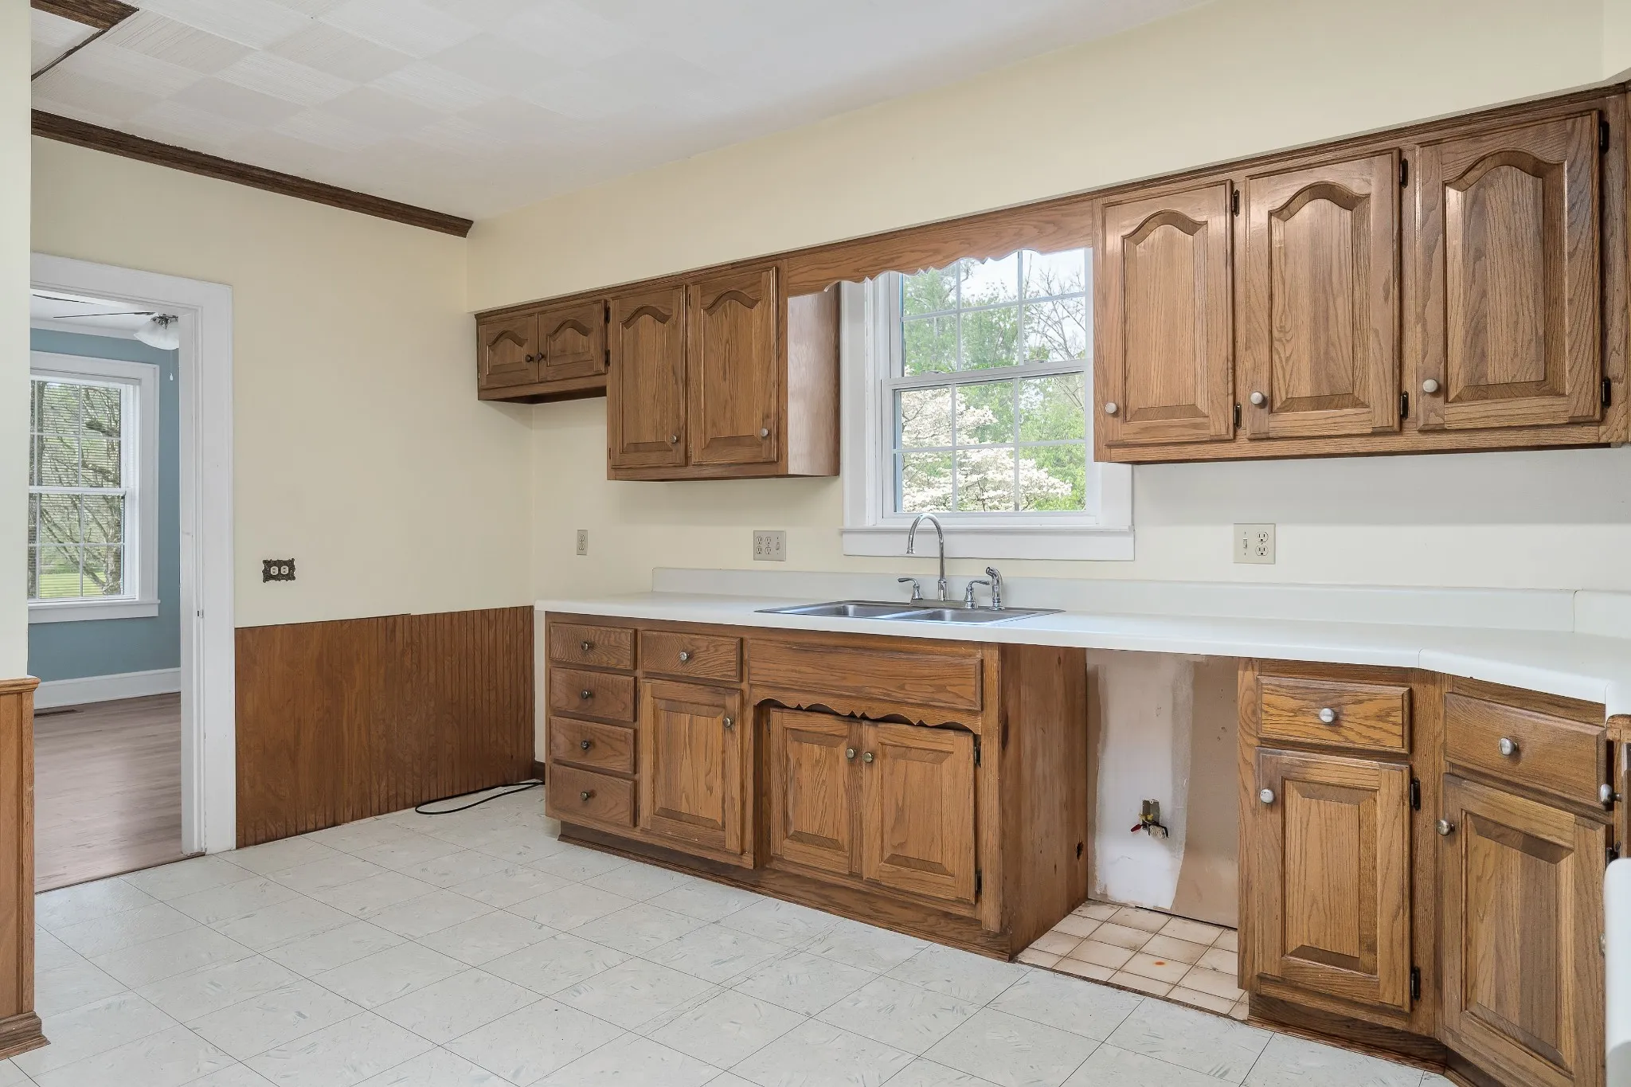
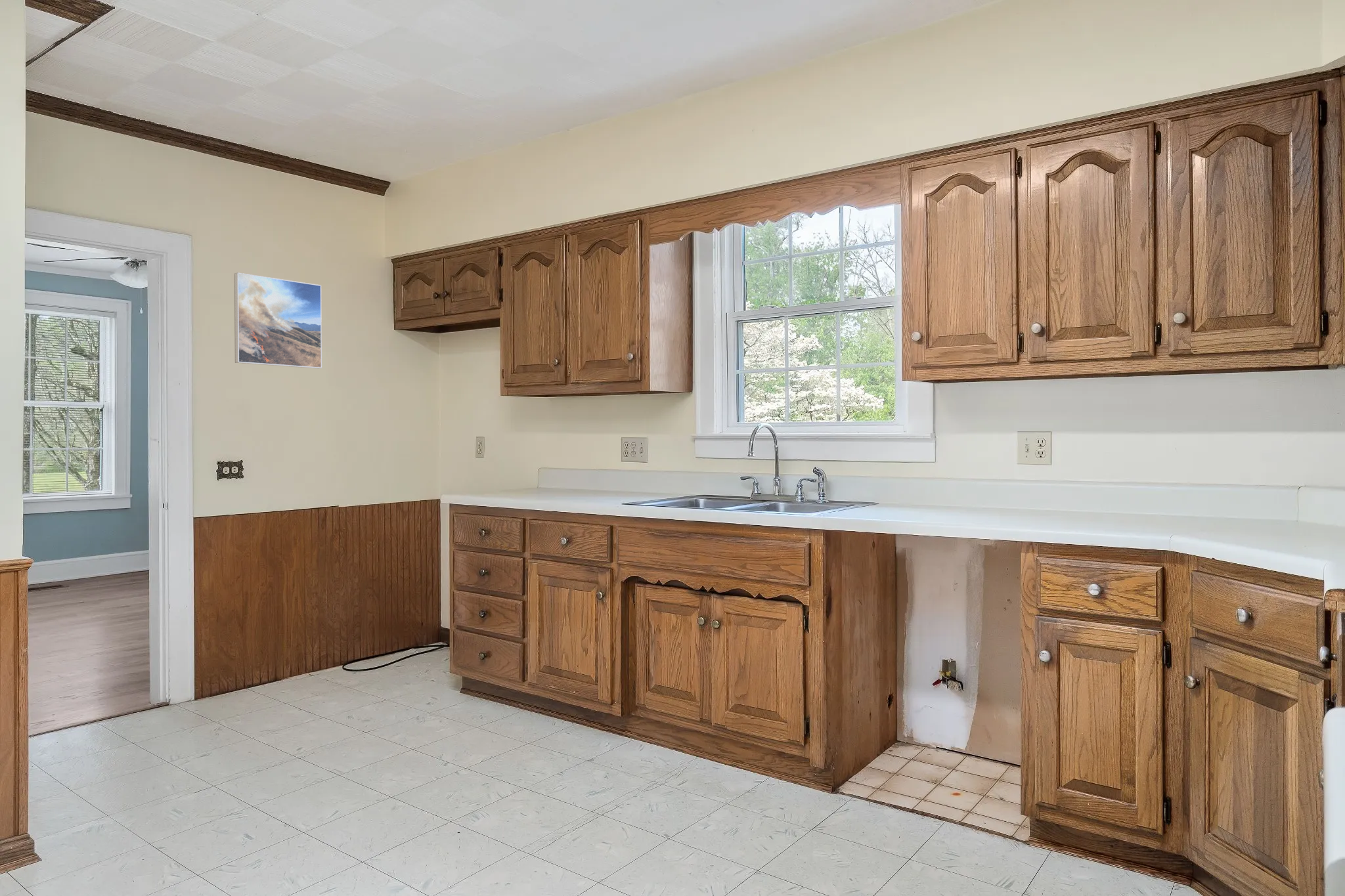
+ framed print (279, 322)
